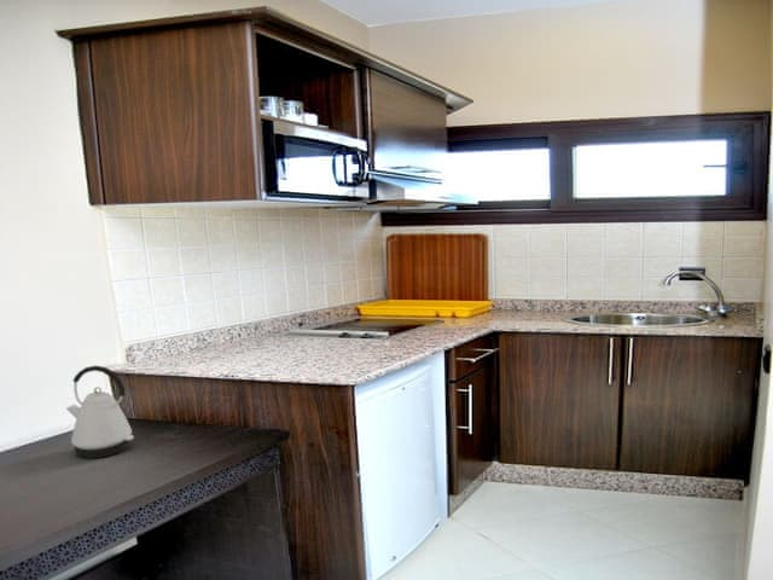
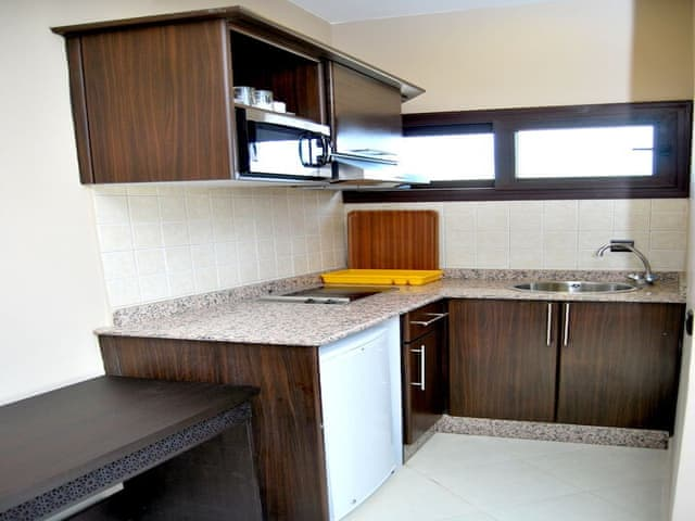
- kettle (97, 408)
